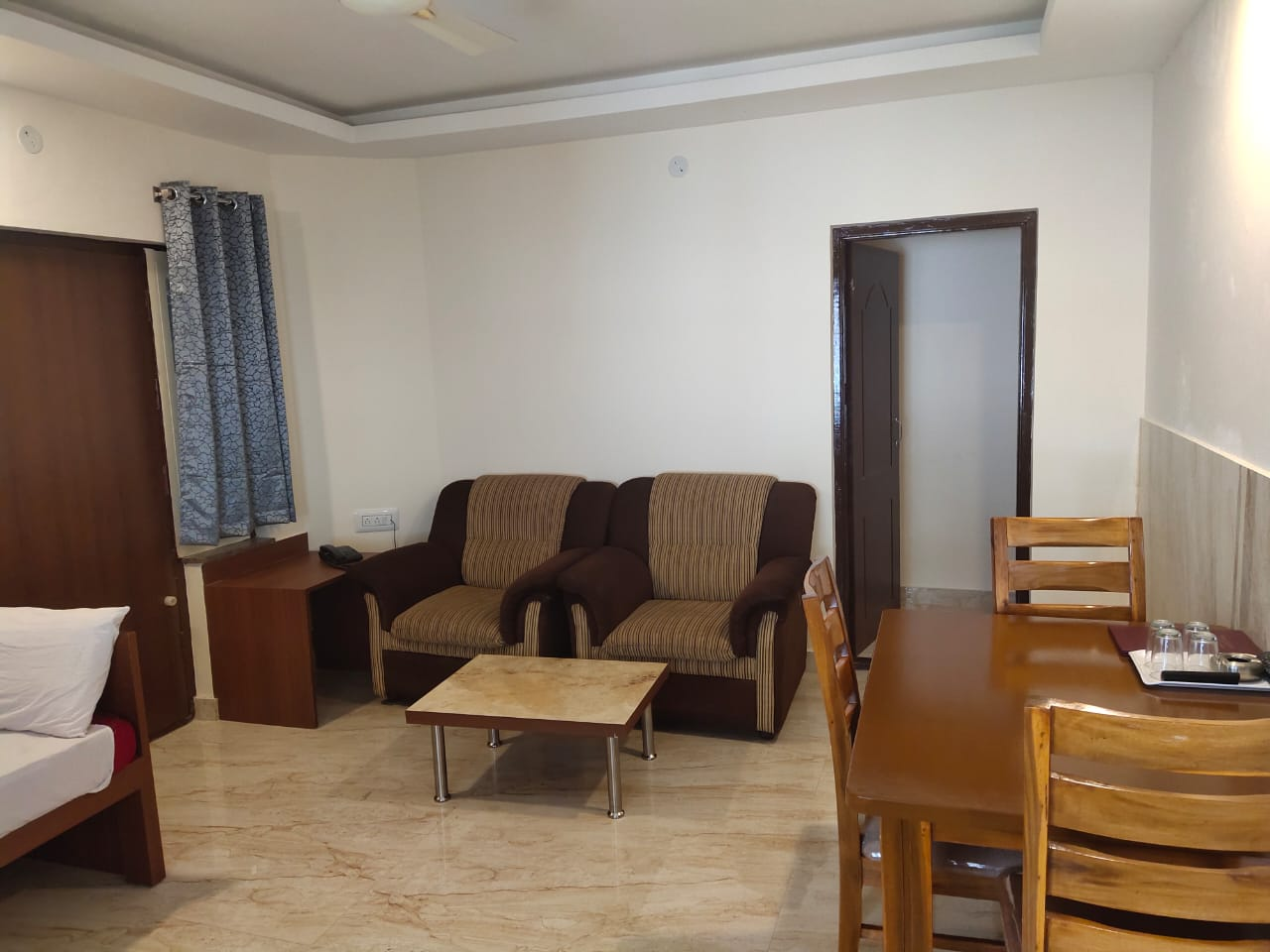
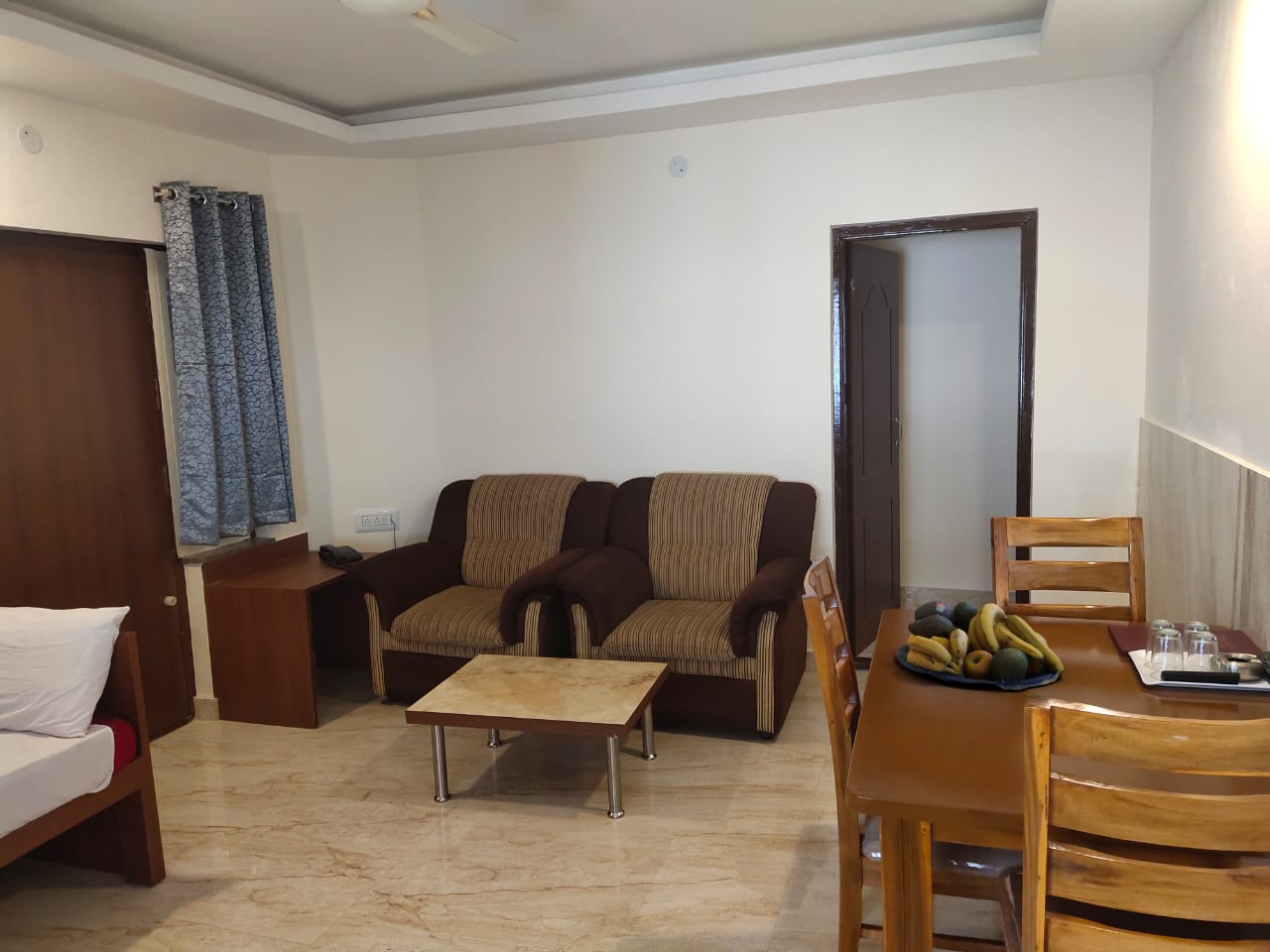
+ fruit bowl (977, 634)
